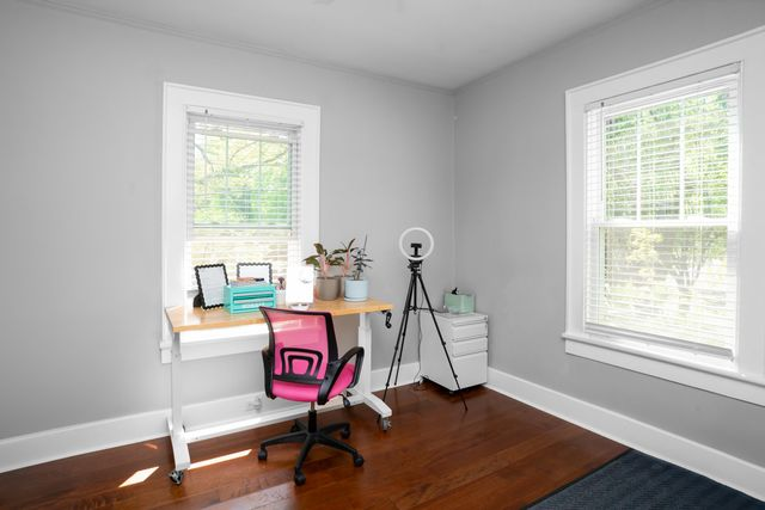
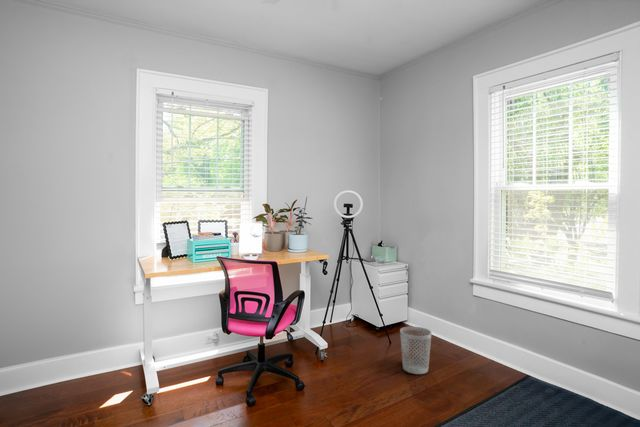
+ wastebasket (415, 349)
